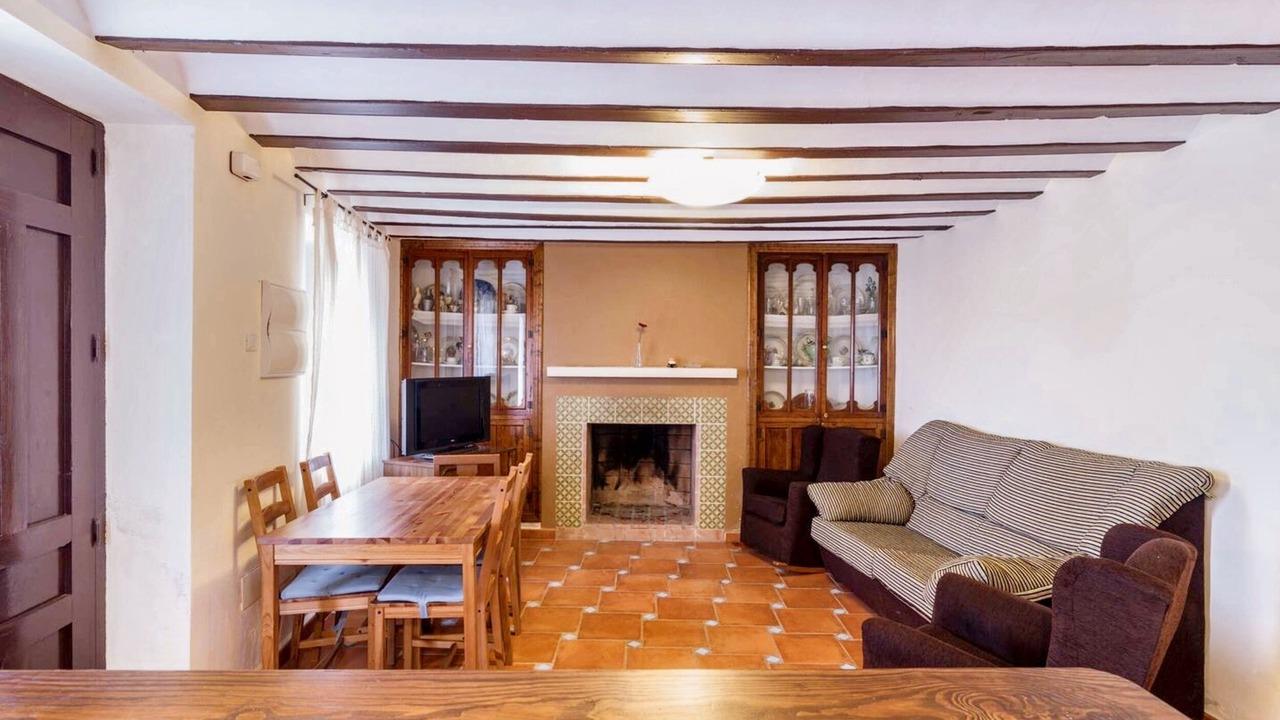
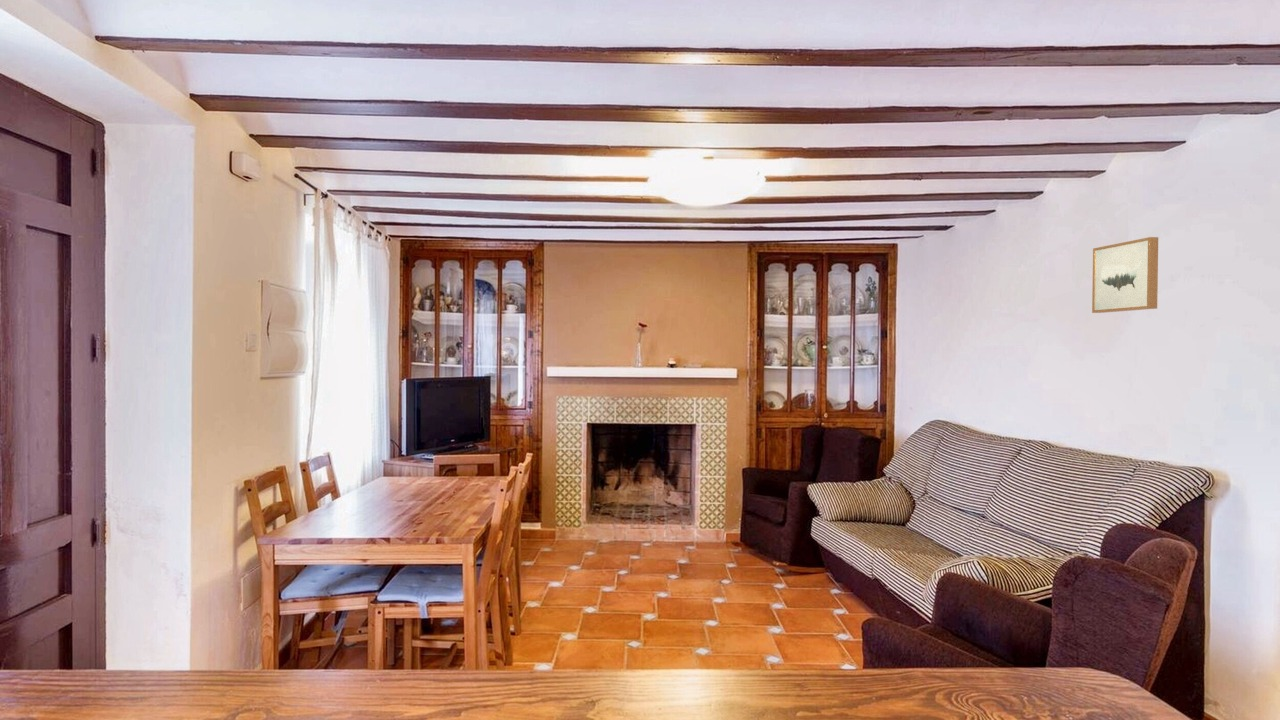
+ wall art (1123, 277)
